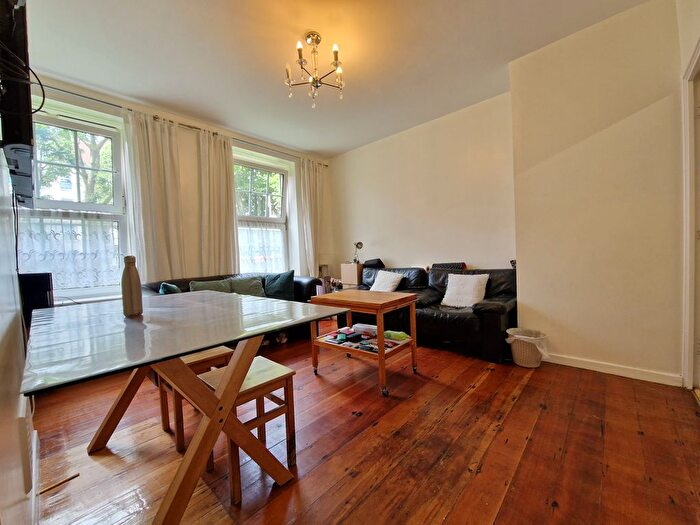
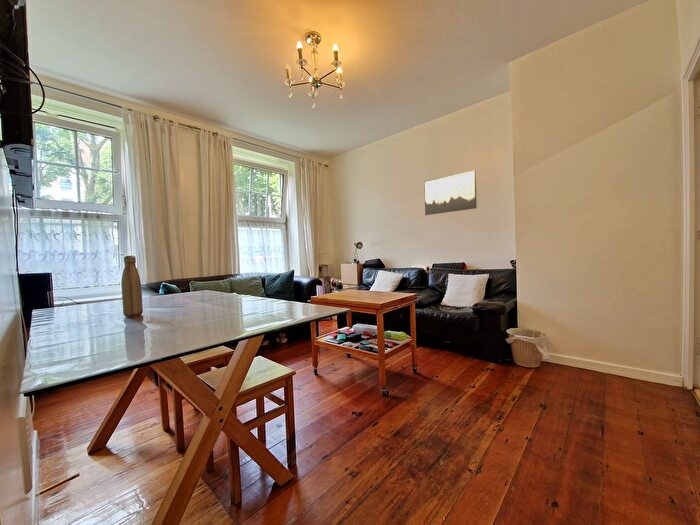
+ wall art (448, 194)
